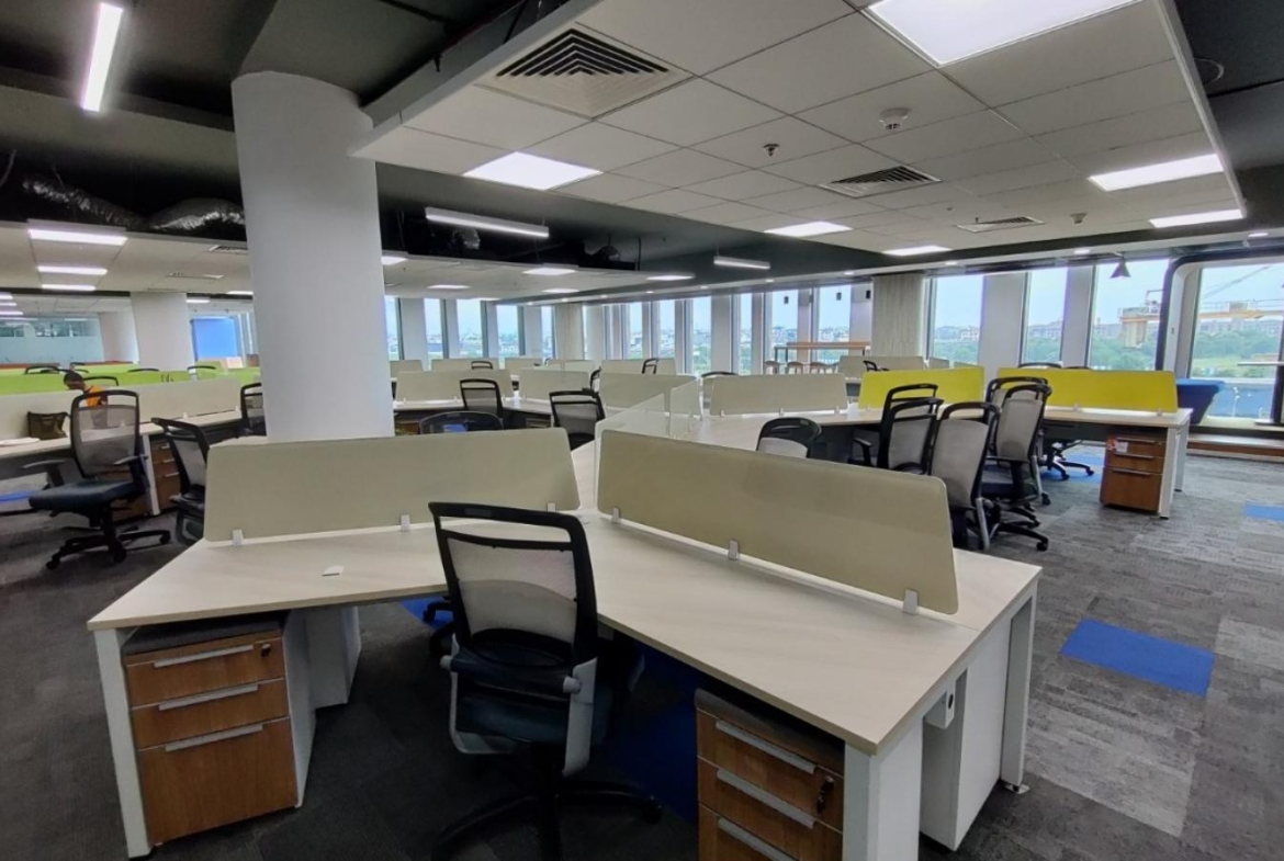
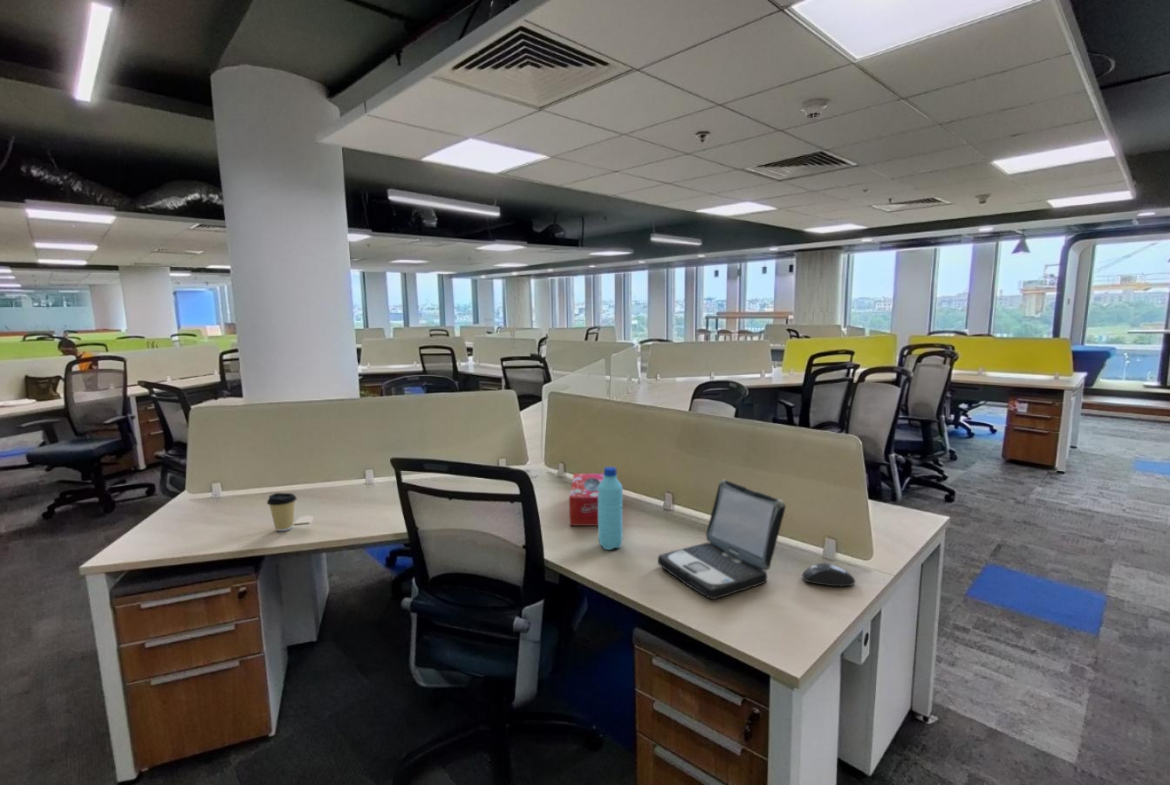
+ water bottle (610, 507)
+ tissue box (592, 497)
+ laptop (719, 533)
+ mouse (828, 573)
+ coffee cup (282, 511)
